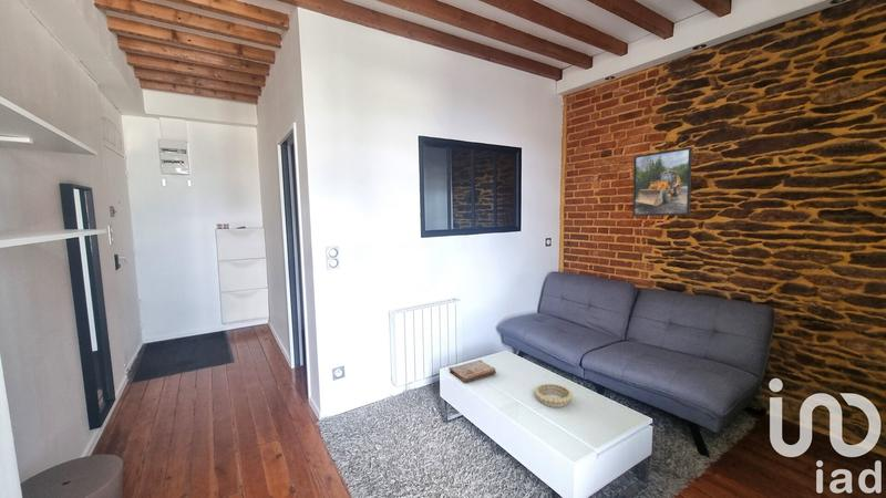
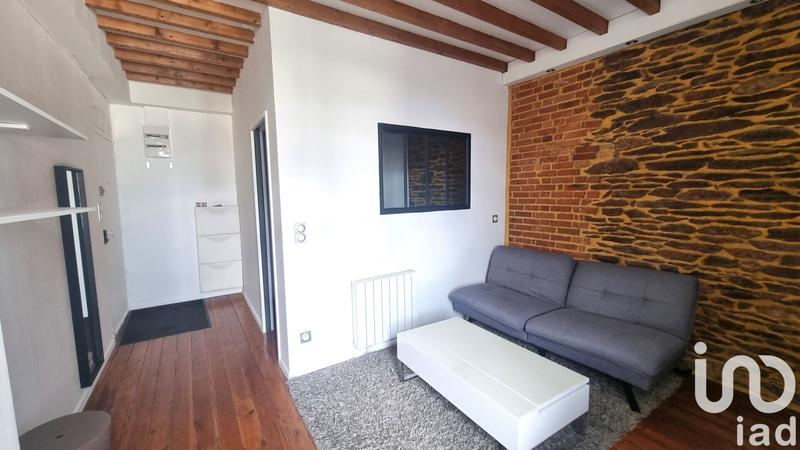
- book (472, 370)
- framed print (660, 184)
- decorative bowl (553, 393)
